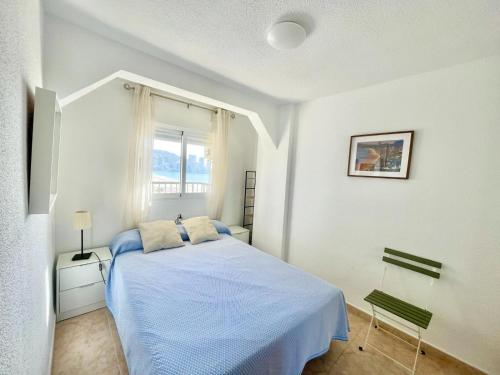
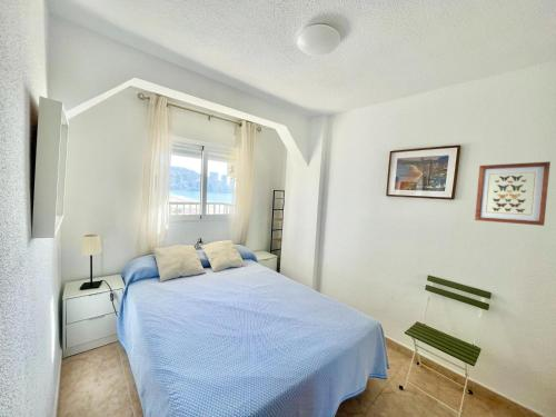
+ wall art (509, 193)
